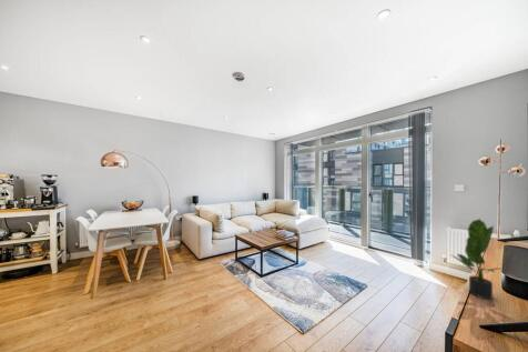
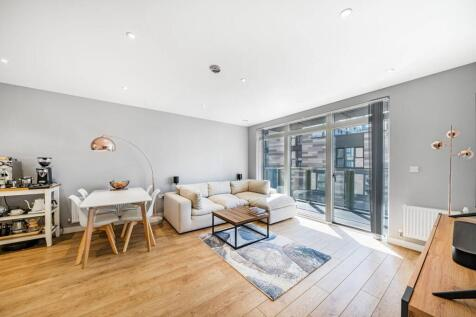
- potted plant (476, 255)
